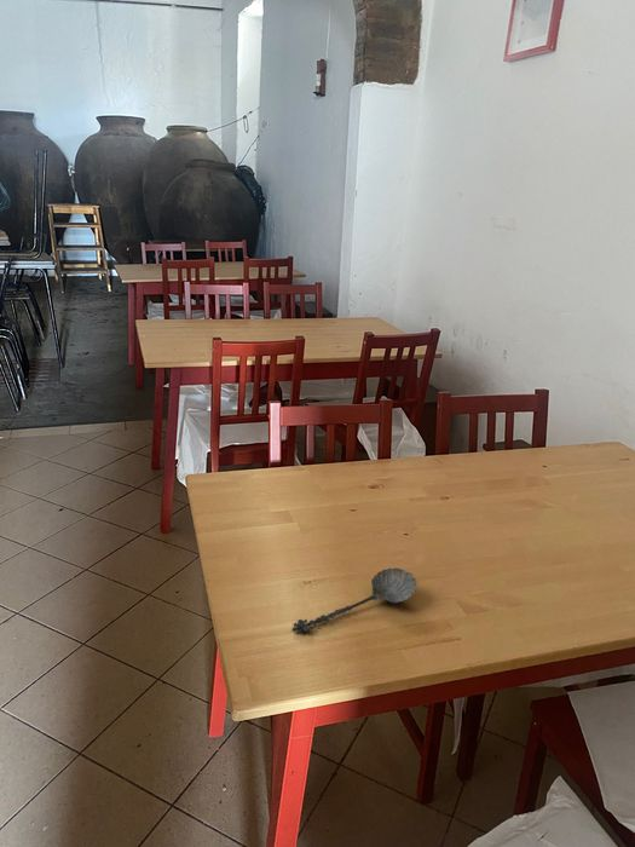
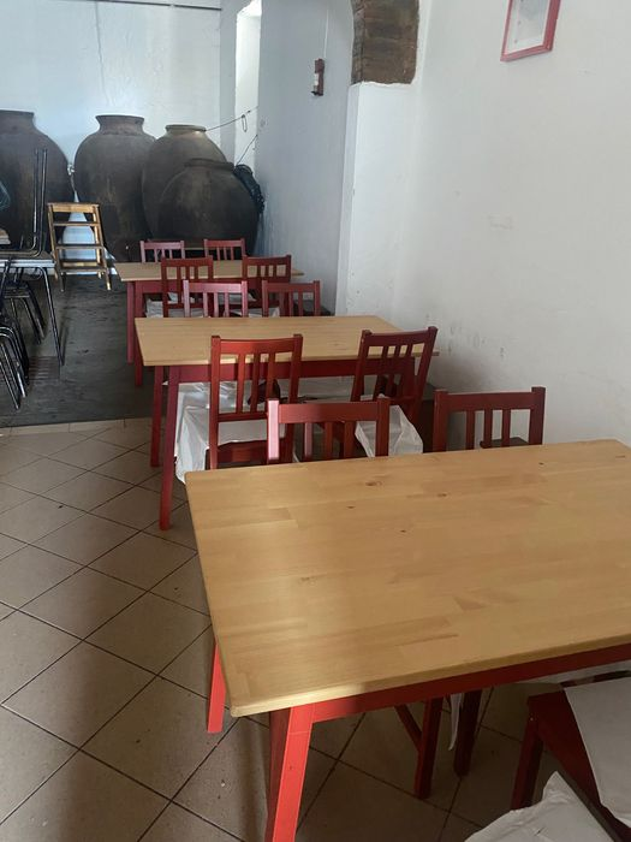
- spoon (357, 603)
